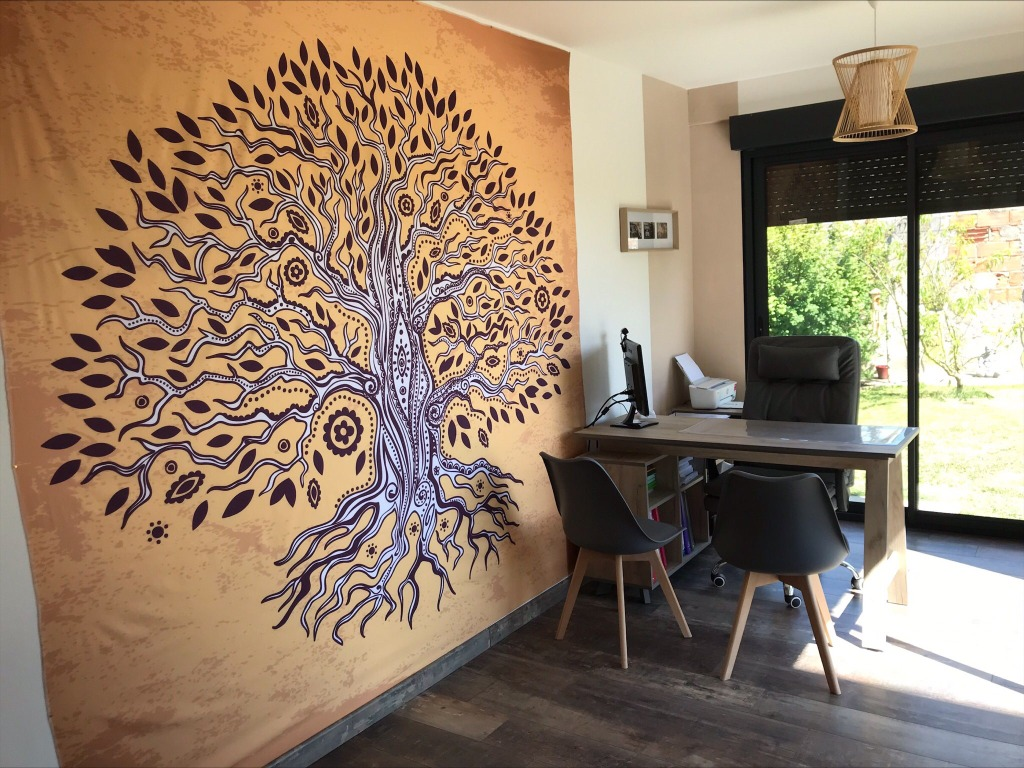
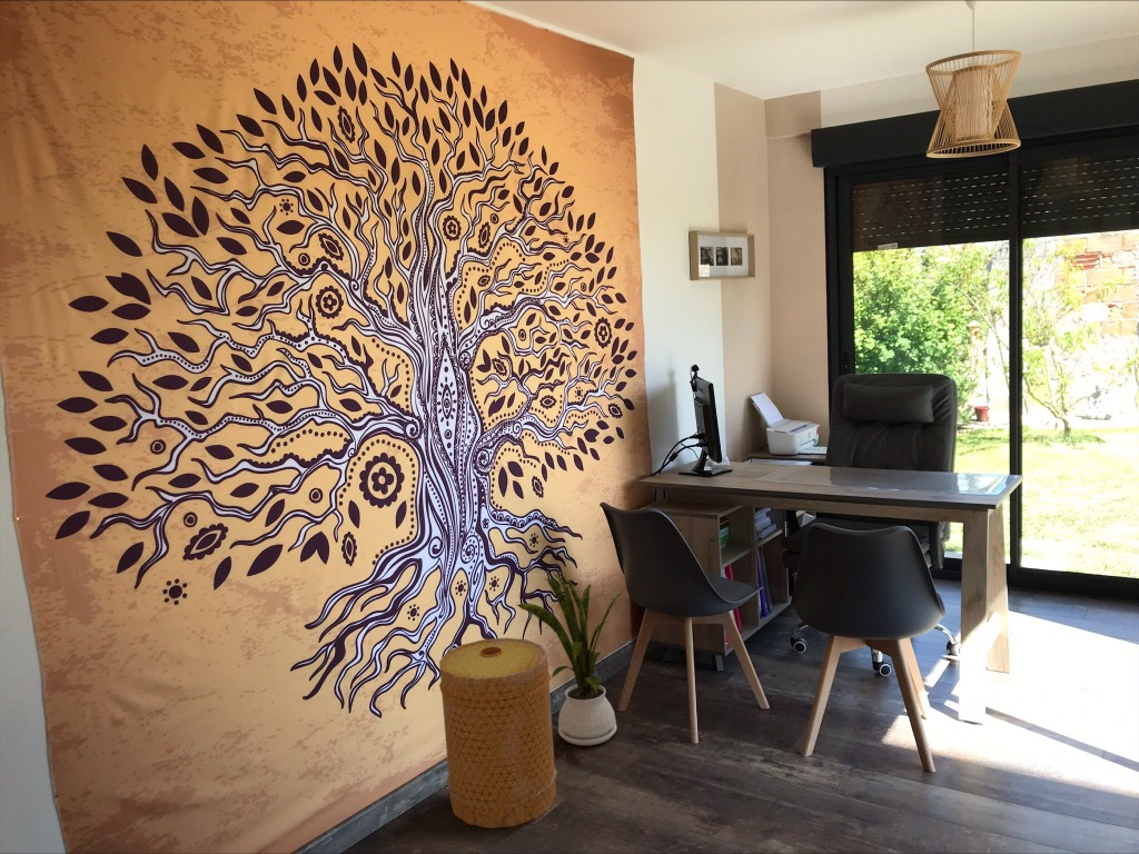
+ house plant (576, 649)
+ basket (498, 727)
